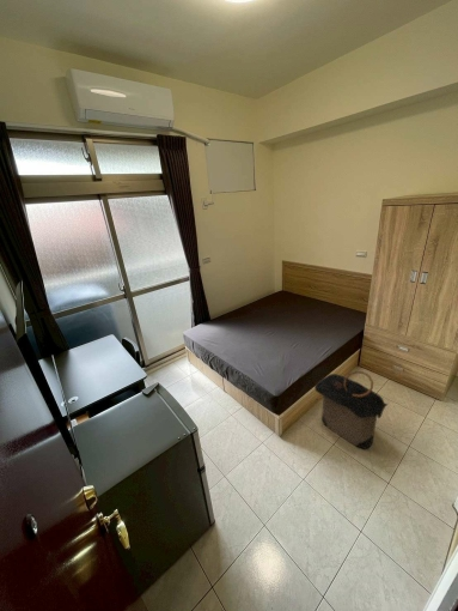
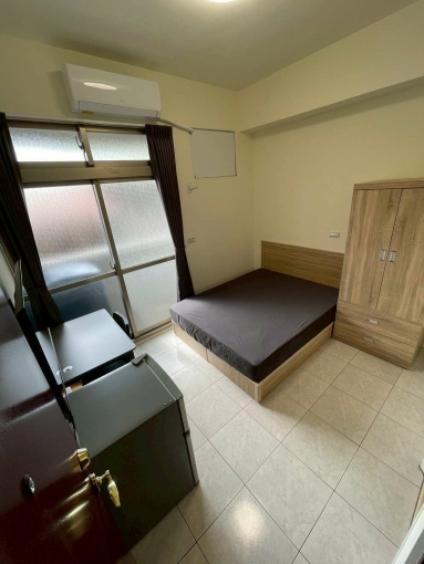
- laundry hamper (347, 403)
